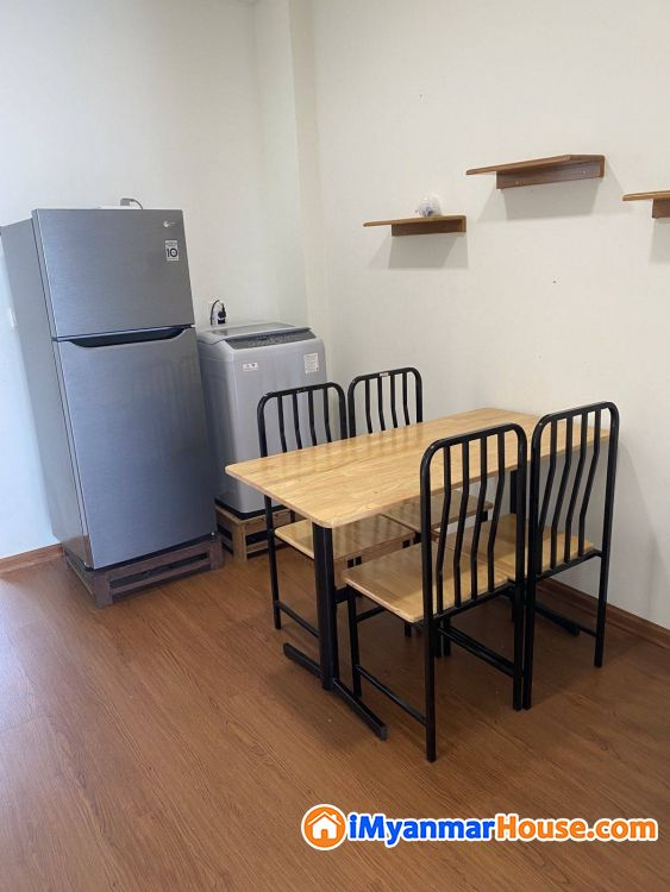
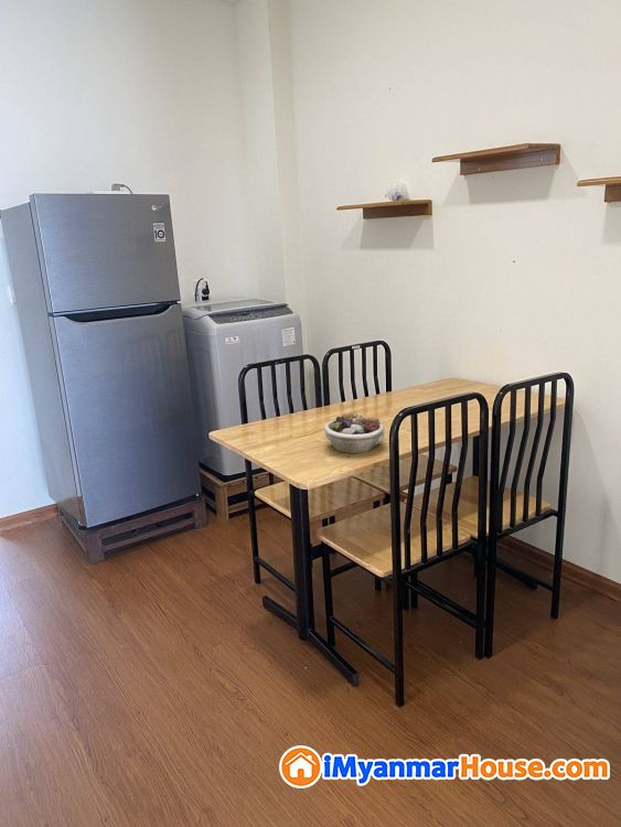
+ succulent planter (354, 431)
